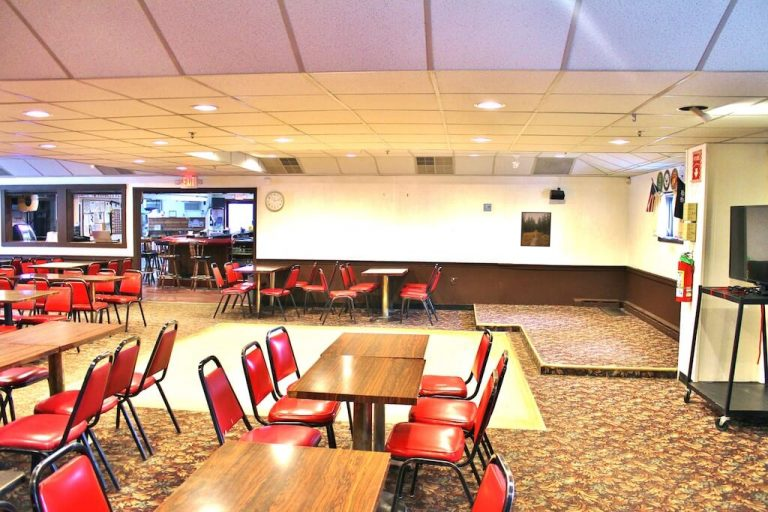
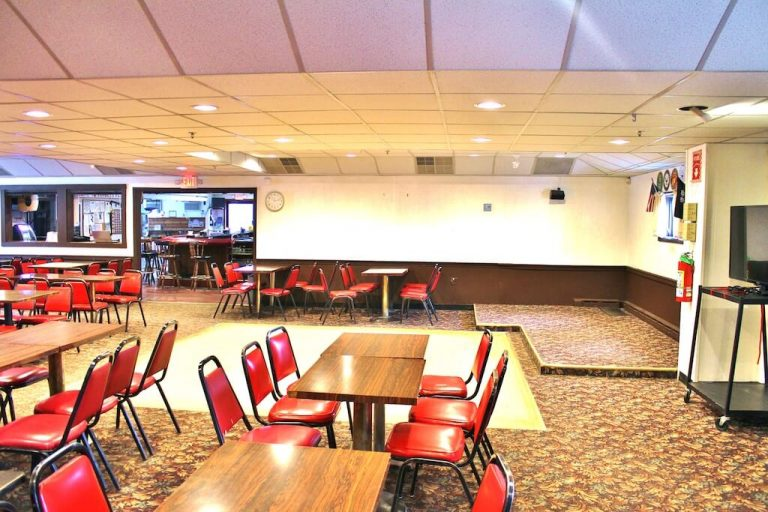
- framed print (535, 229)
